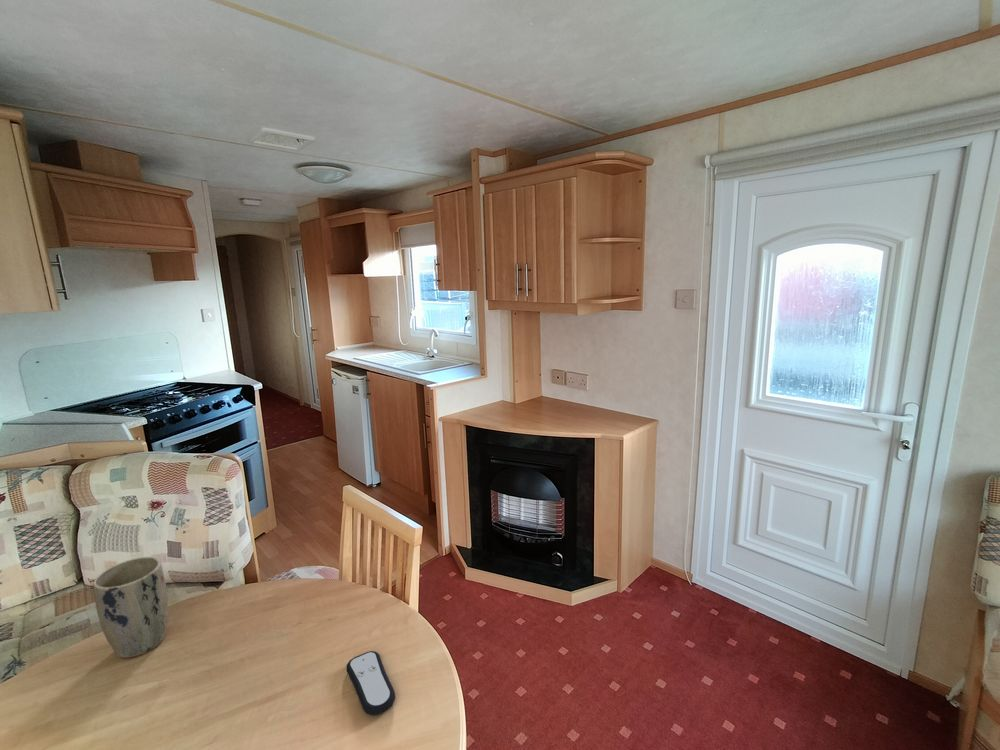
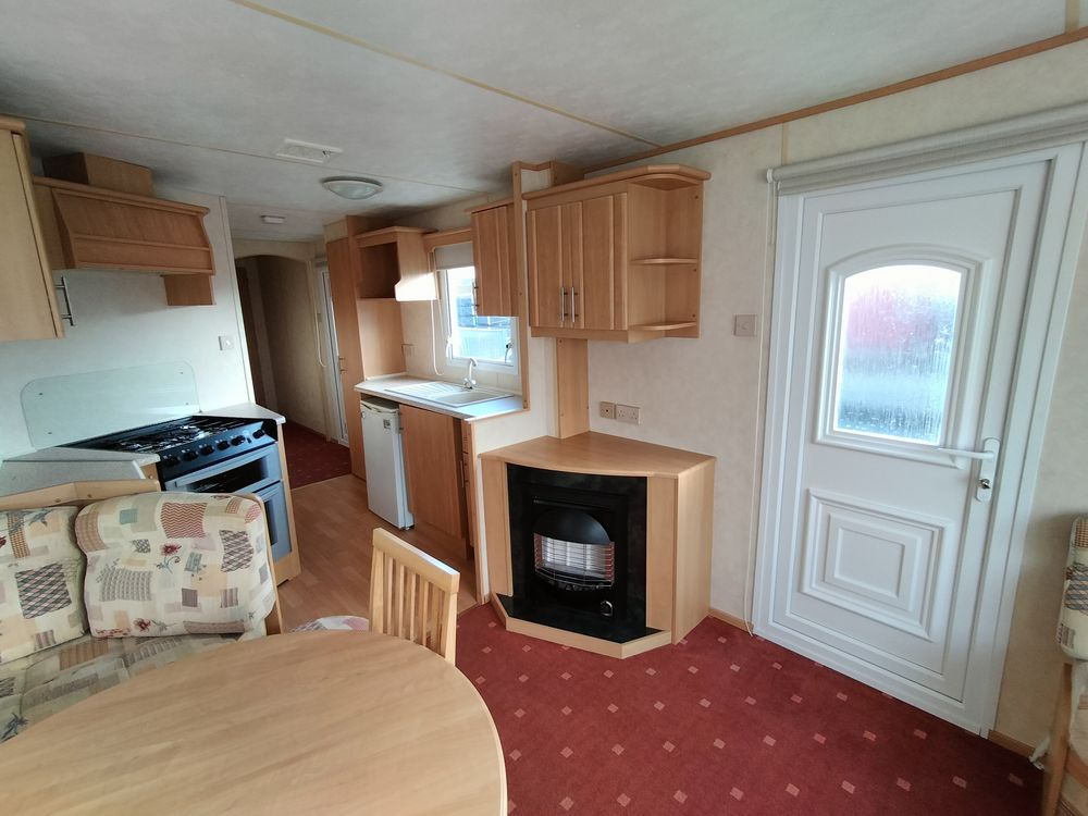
- remote control (371, 681)
- plant pot (134, 608)
